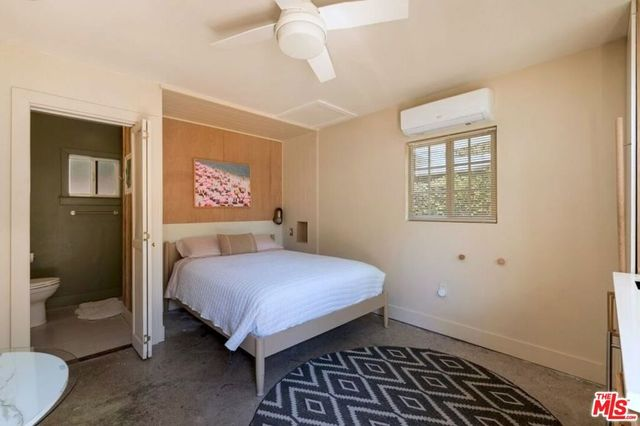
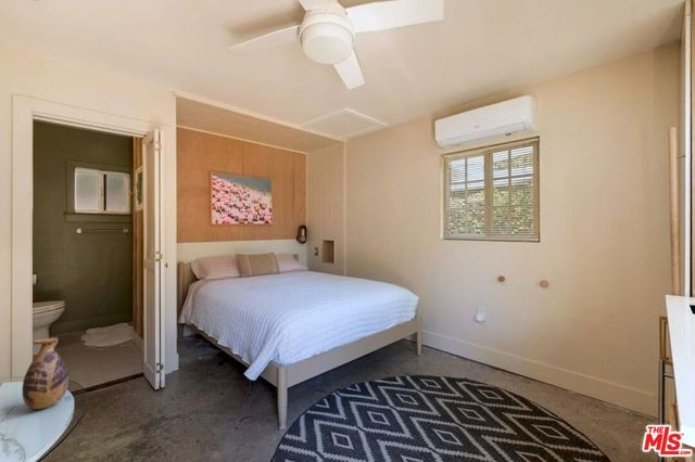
+ vase (46, 372)
